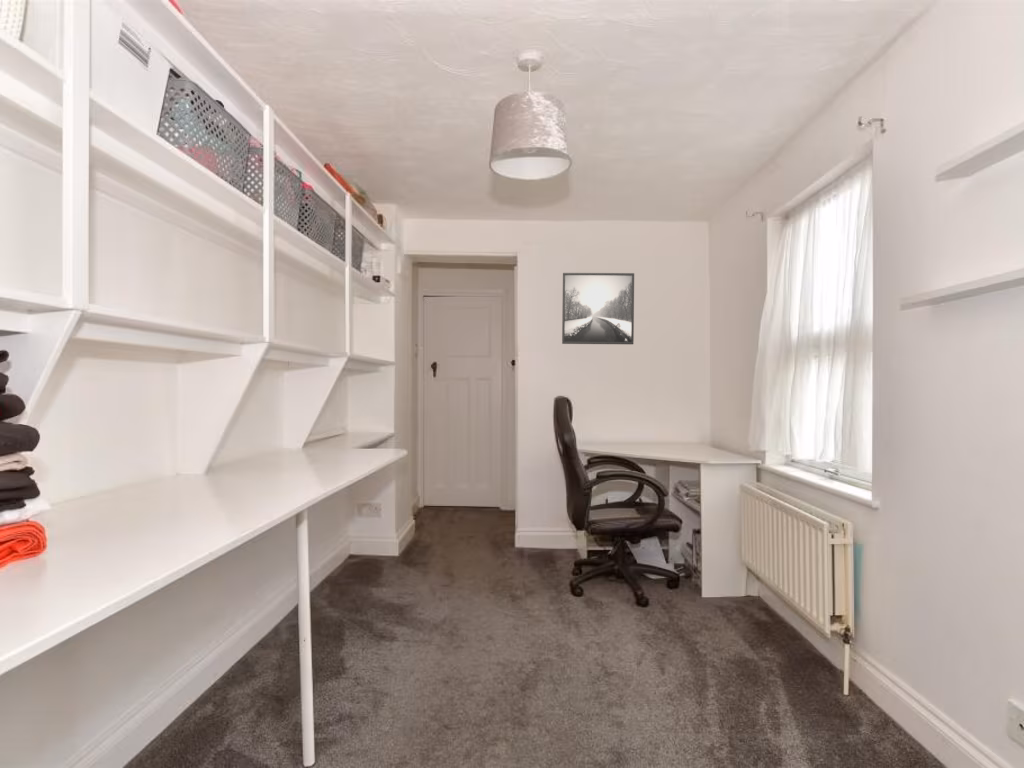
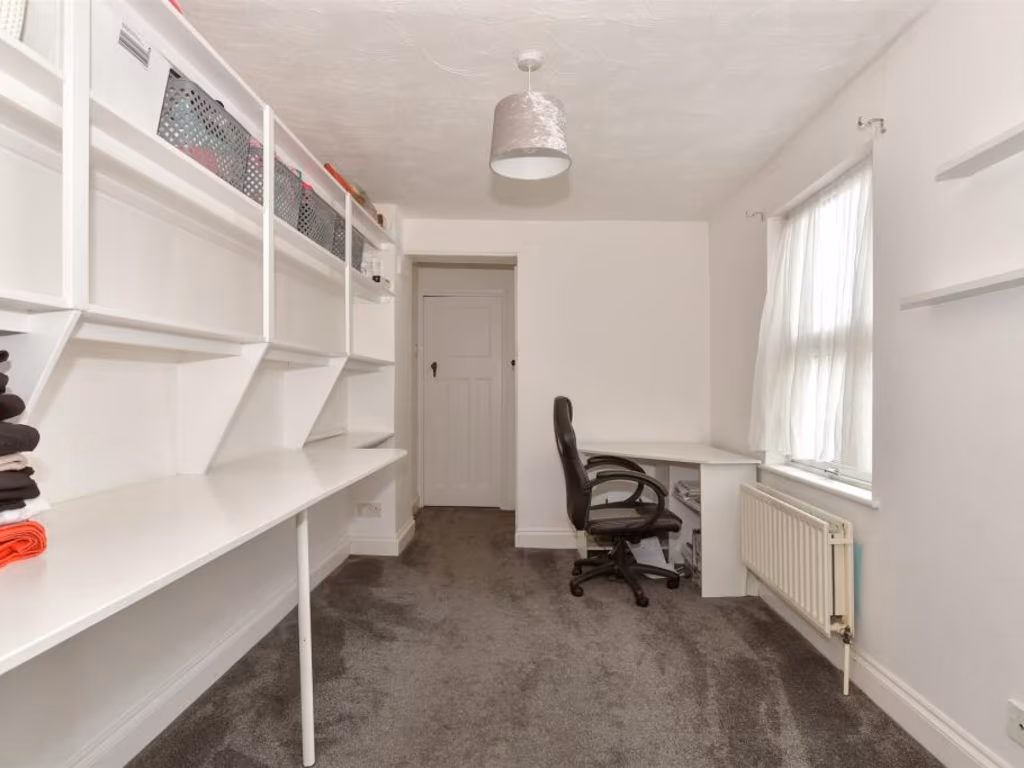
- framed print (598, 308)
